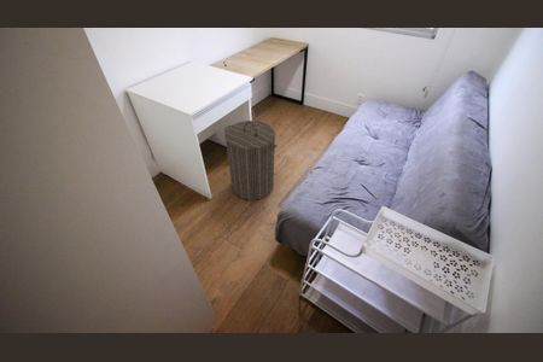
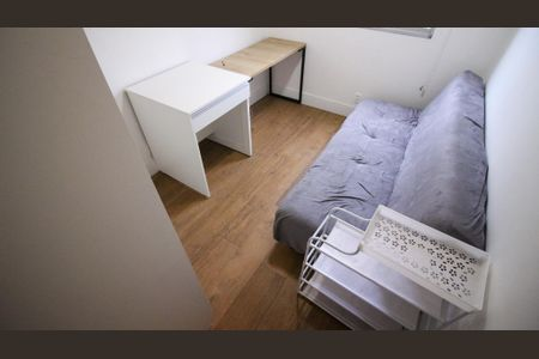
- laundry hamper (251, 157)
